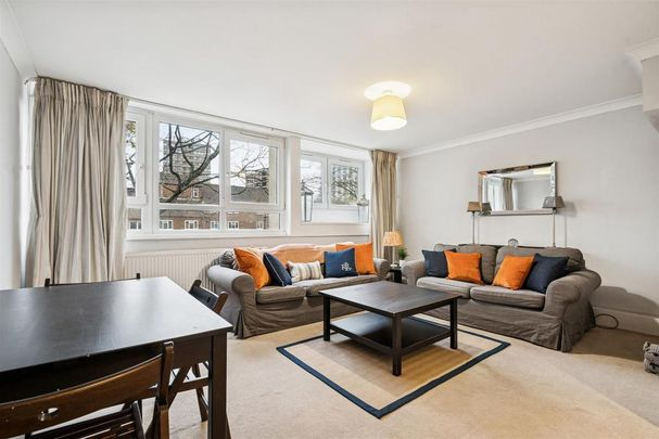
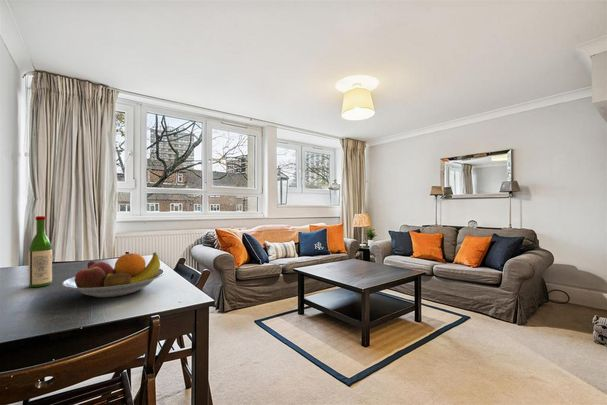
+ fruit bowl (117, 272)
+ wine bottle (40, 250)
